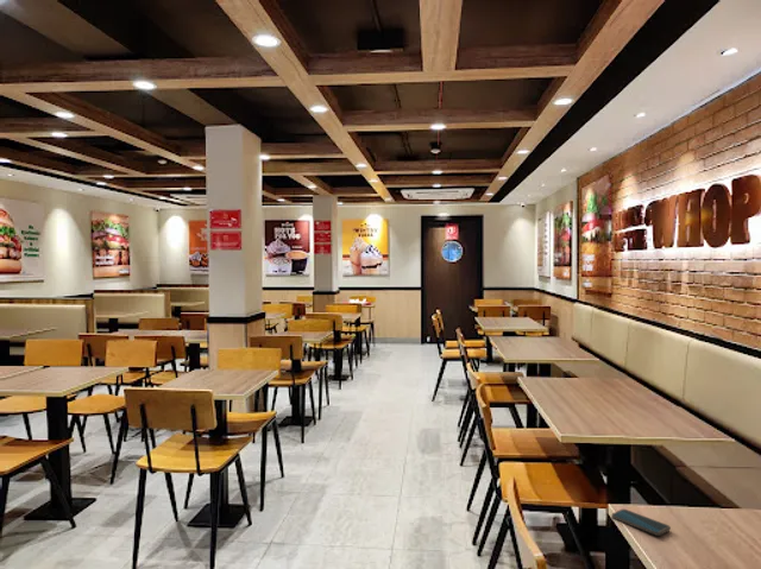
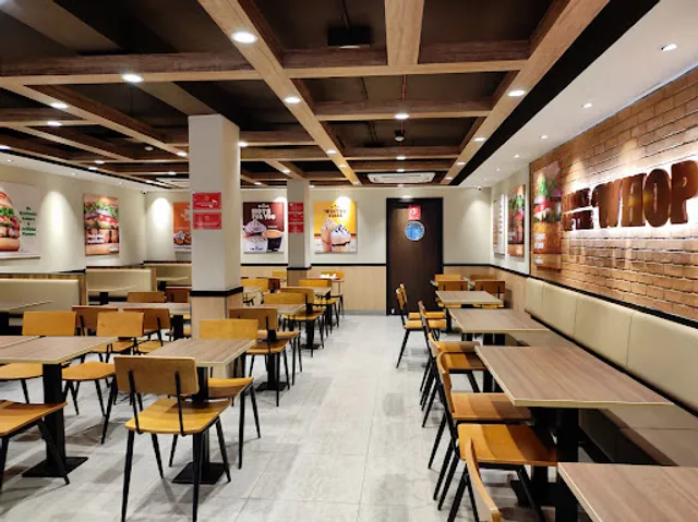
- smartphone (640, 521)
